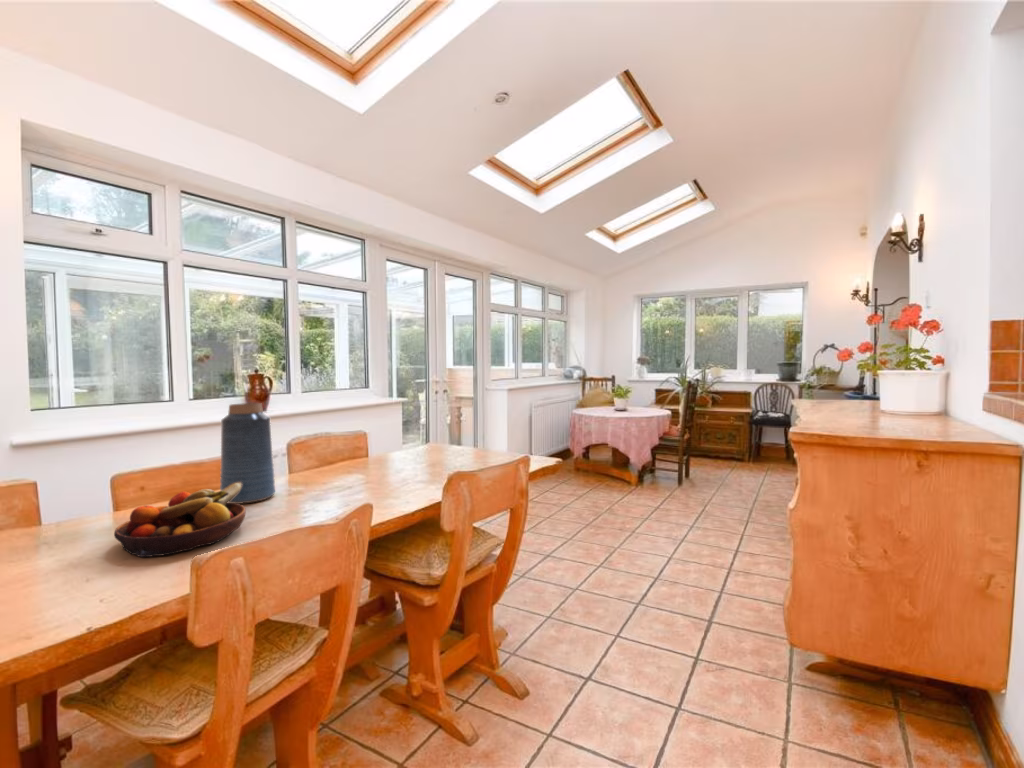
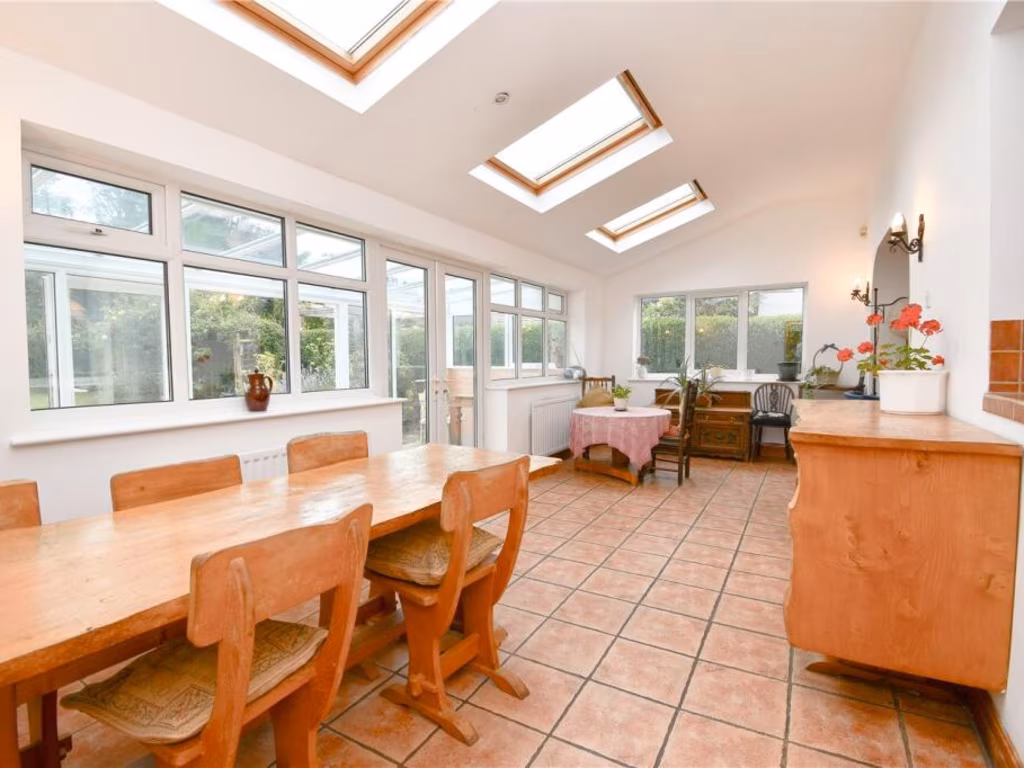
- vase (247, 451)
- fruit bowl (184, 513)
